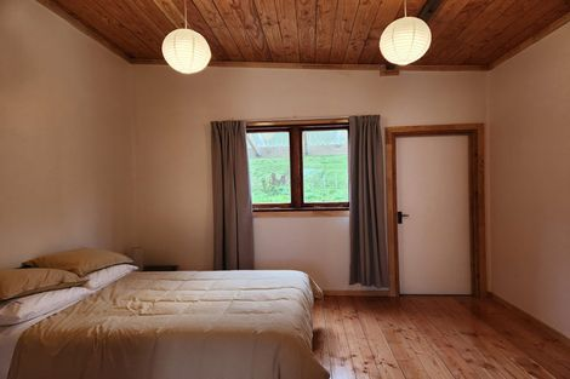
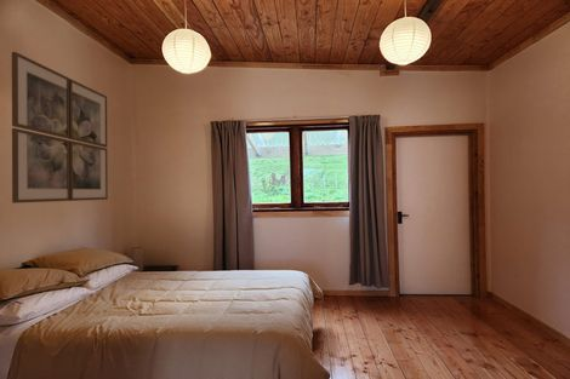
+ wall art (68, 138)
